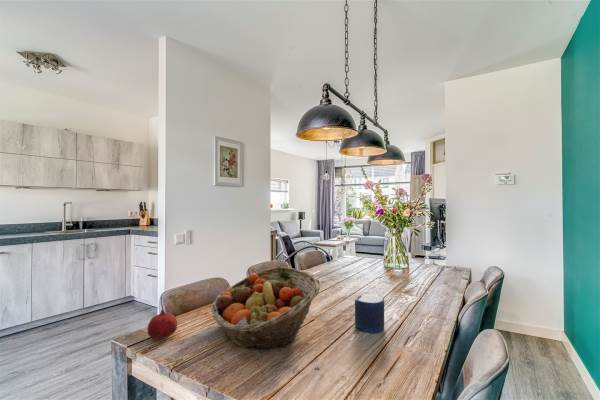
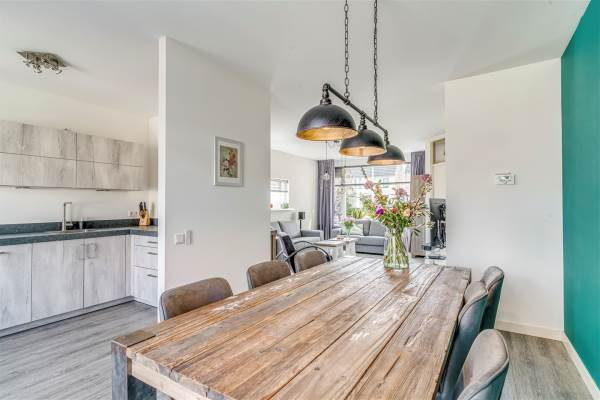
- candle (369, 312)
- fruit basket (265, 302)
- fruit (162, 323)
